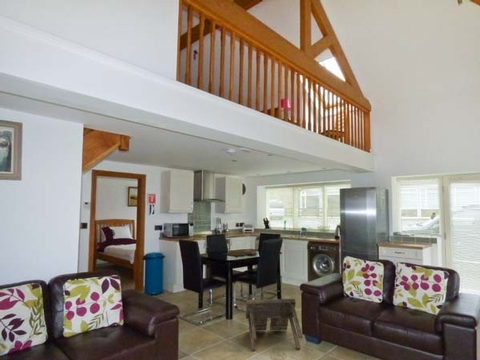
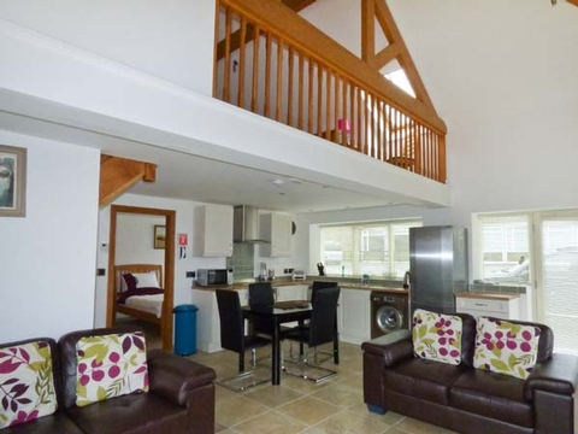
- side table (272, 321)
